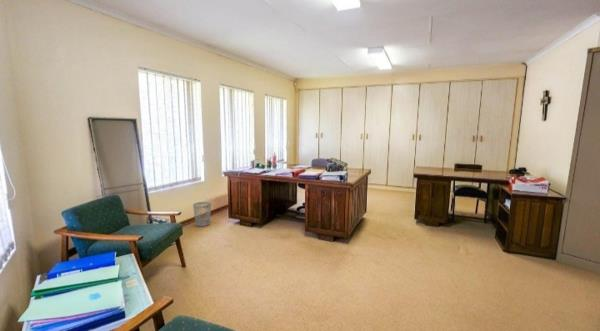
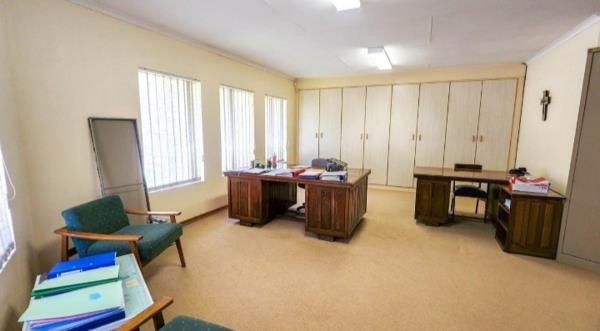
- wastebasket (202, 213)
